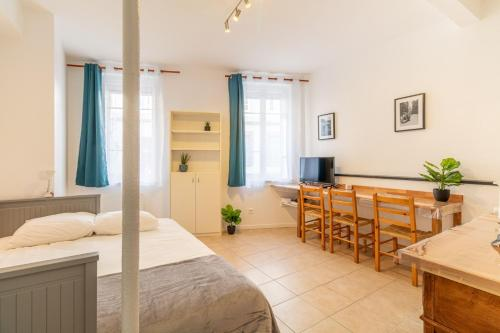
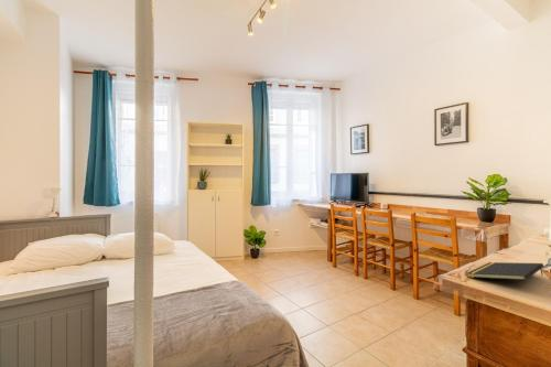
+ notepad (505, 270)
